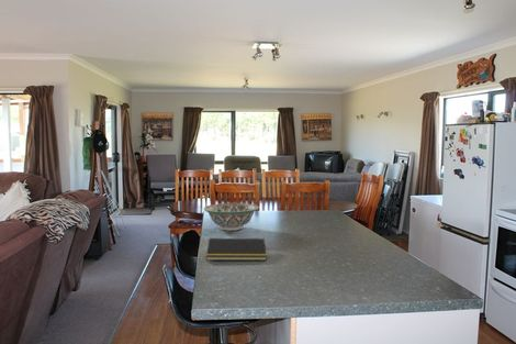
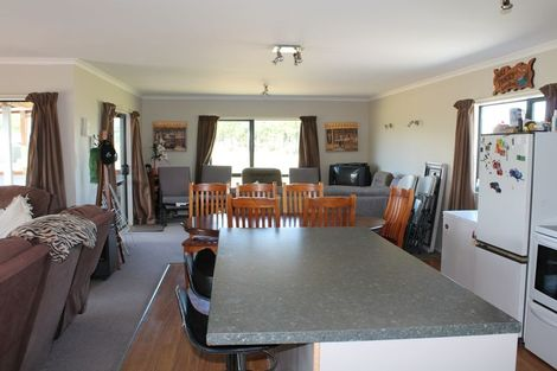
- decorative bowl (231, 217)
- notepad (236, 248)
